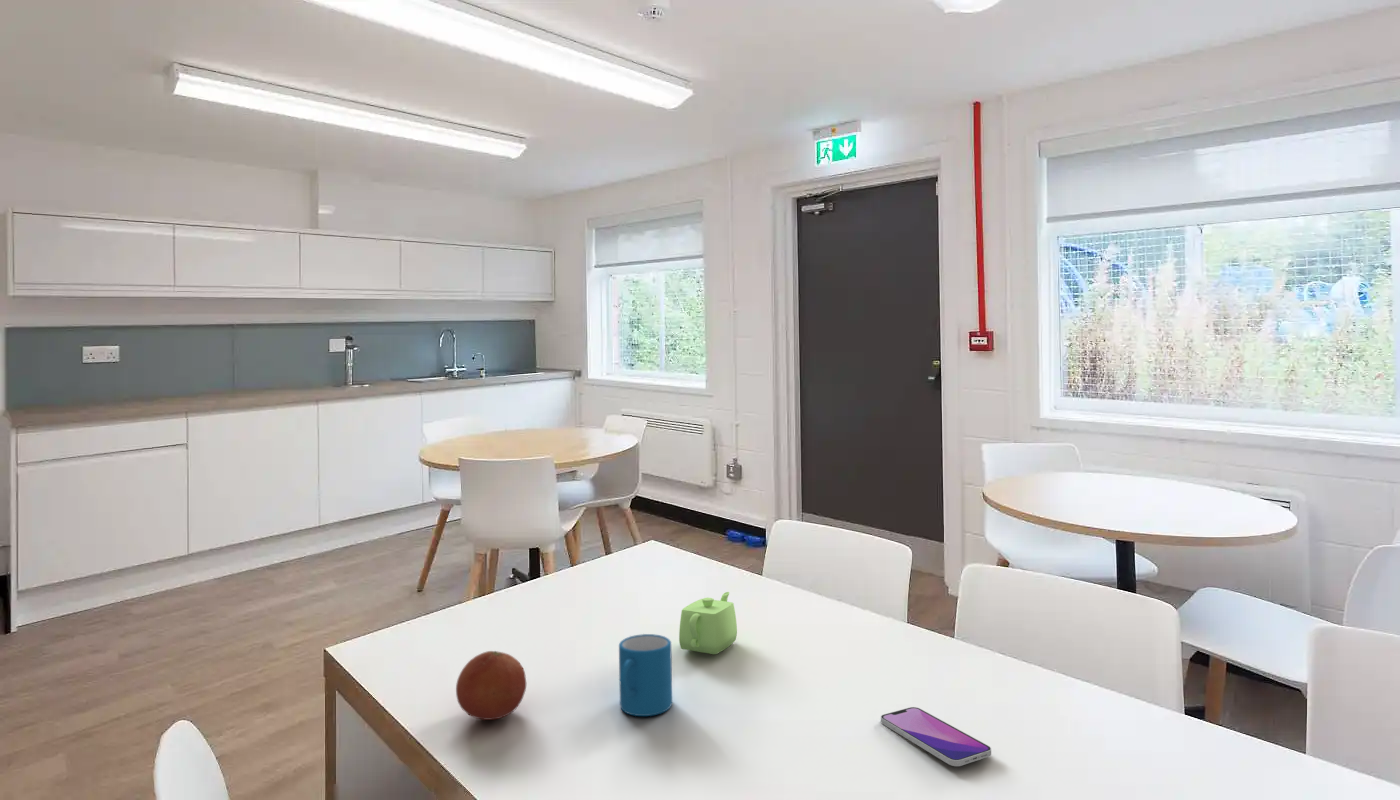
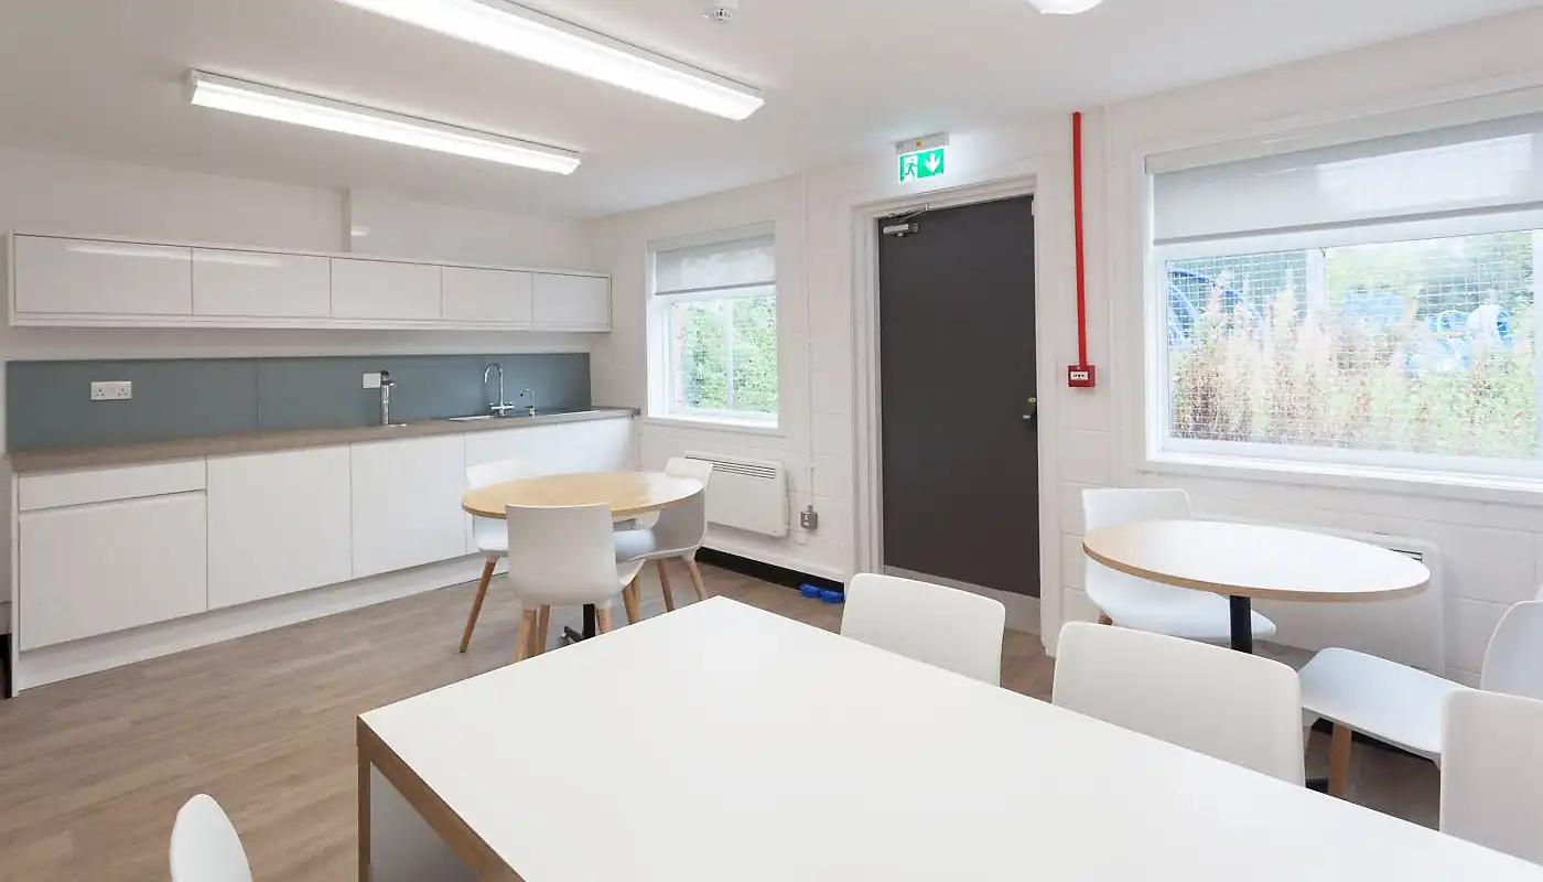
- fruit (491, 683)
- teapot (711, 621)
- smartphone (933, 734)
- mug (639, 678)
